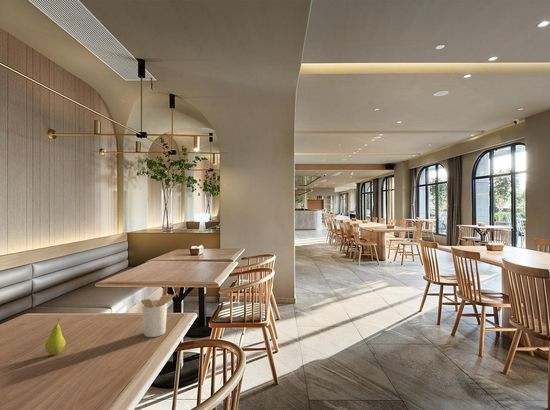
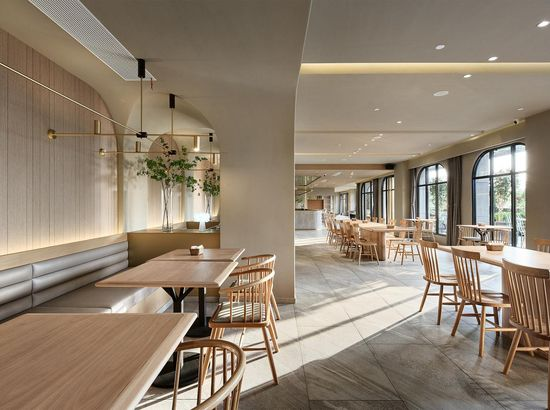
- fruit (55, 336)
- utensil holder (159, 311)
